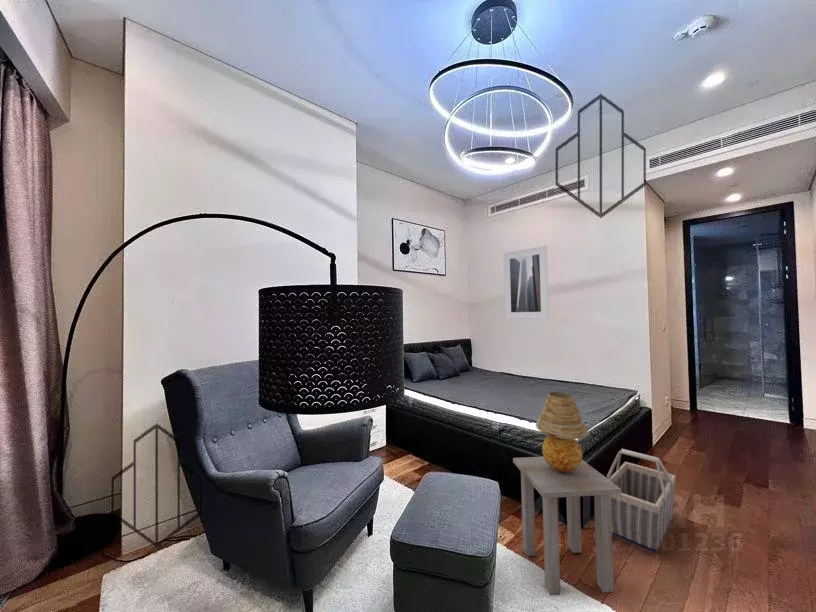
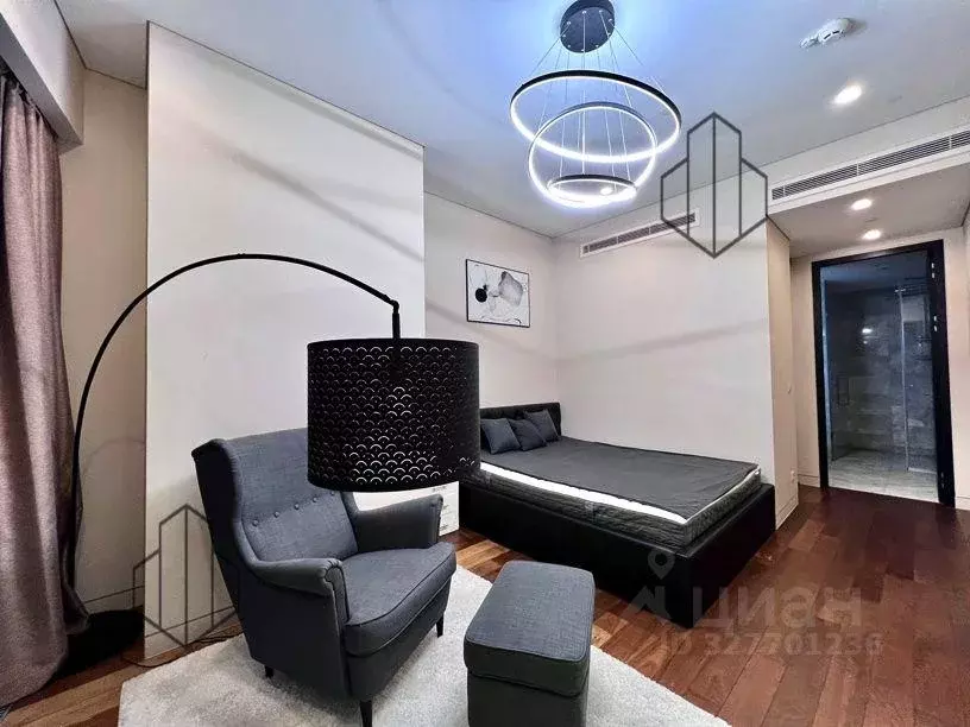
- basket (639, 490)
- table lamp (561, 432)
- side table (567, 520)
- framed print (524, 284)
